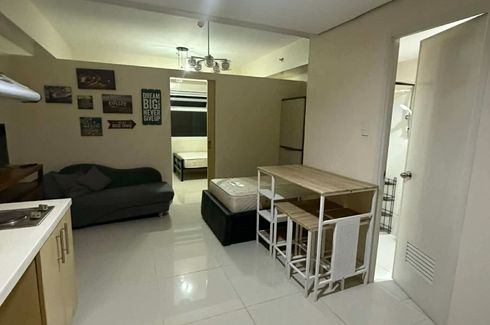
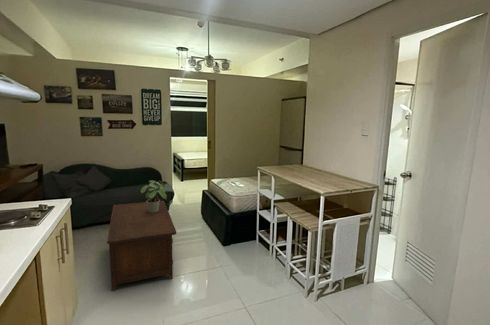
+ potted plant (154, 196)
+ cabinet (141, 238)
